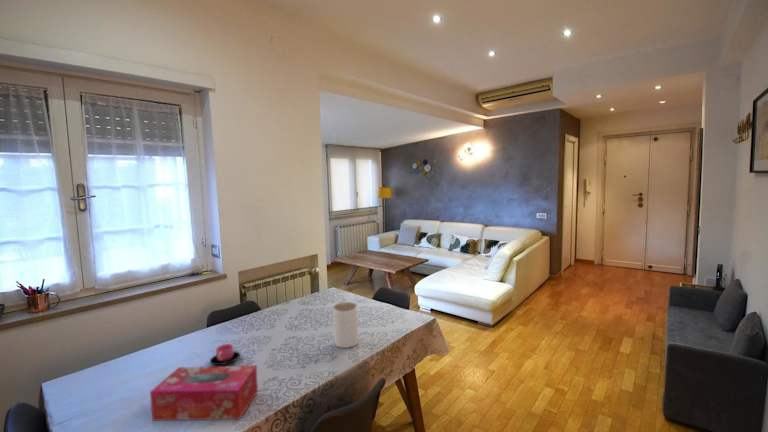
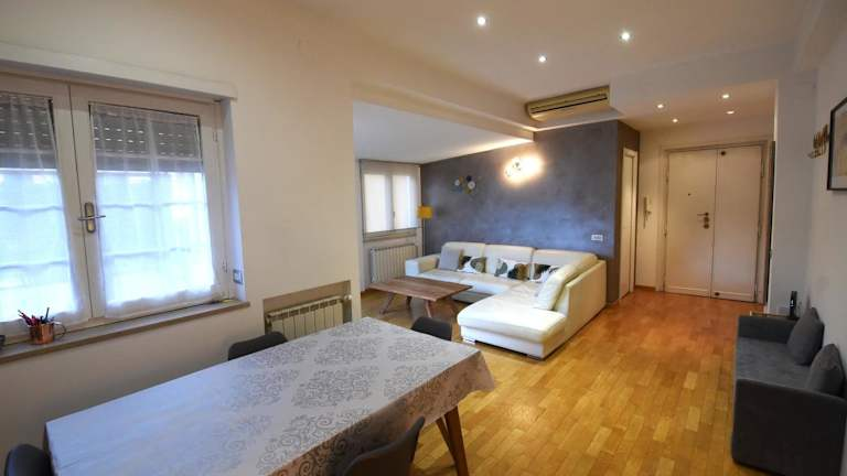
- tissue box (207, 391)
- cup (224, 354)
- jar (345, 324)
